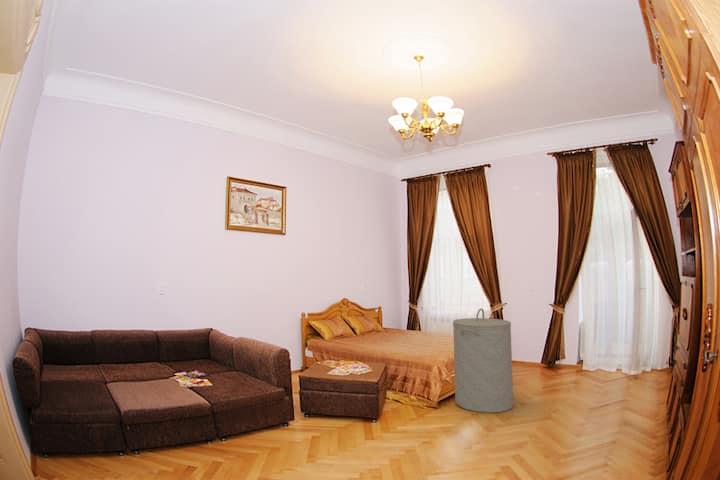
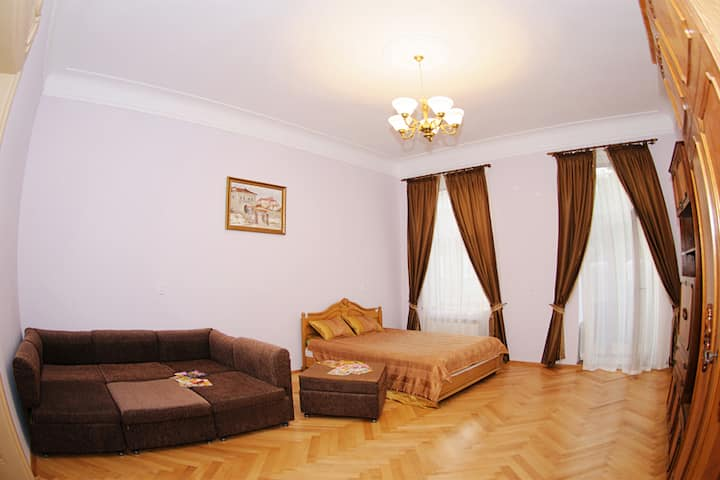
- laundry hamper (482, 355)
